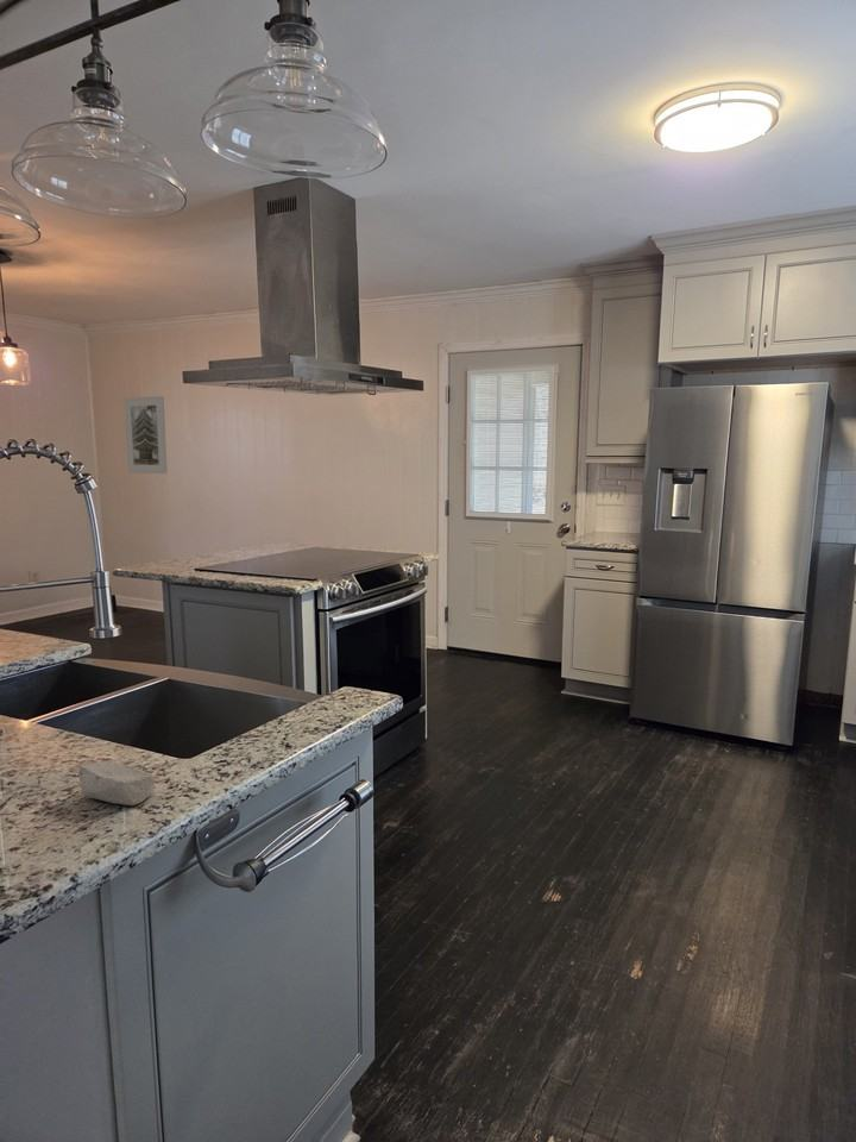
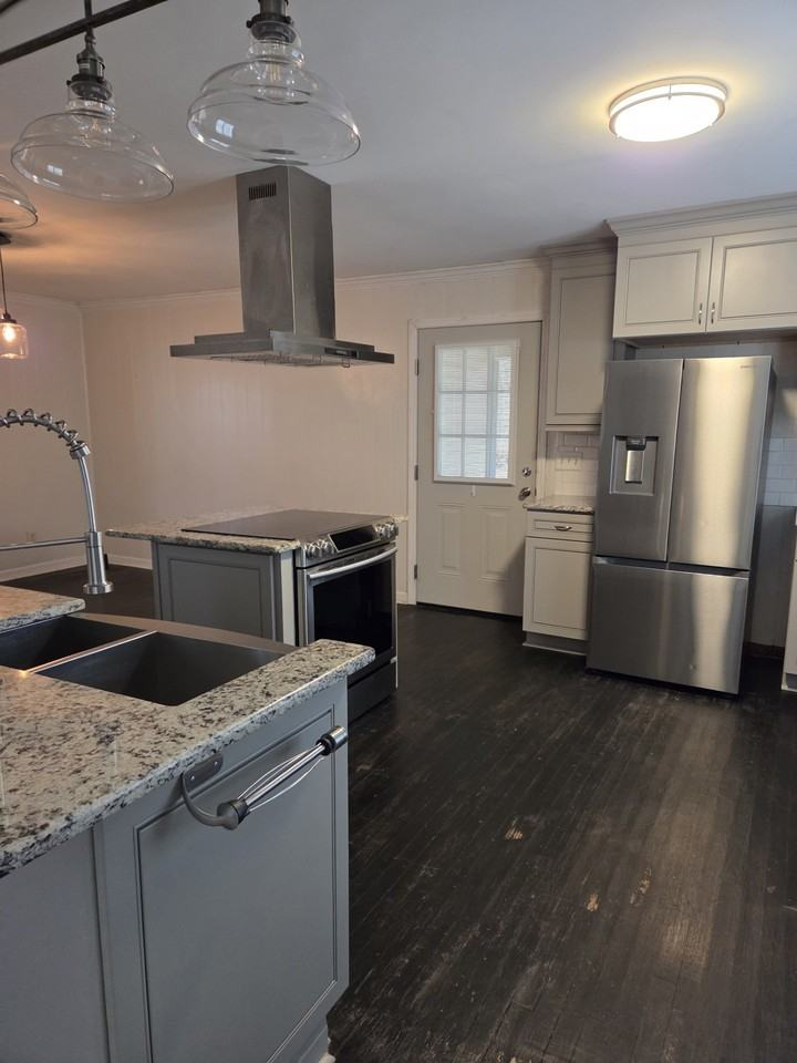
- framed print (145, 435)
- soap bar (115, 779)
